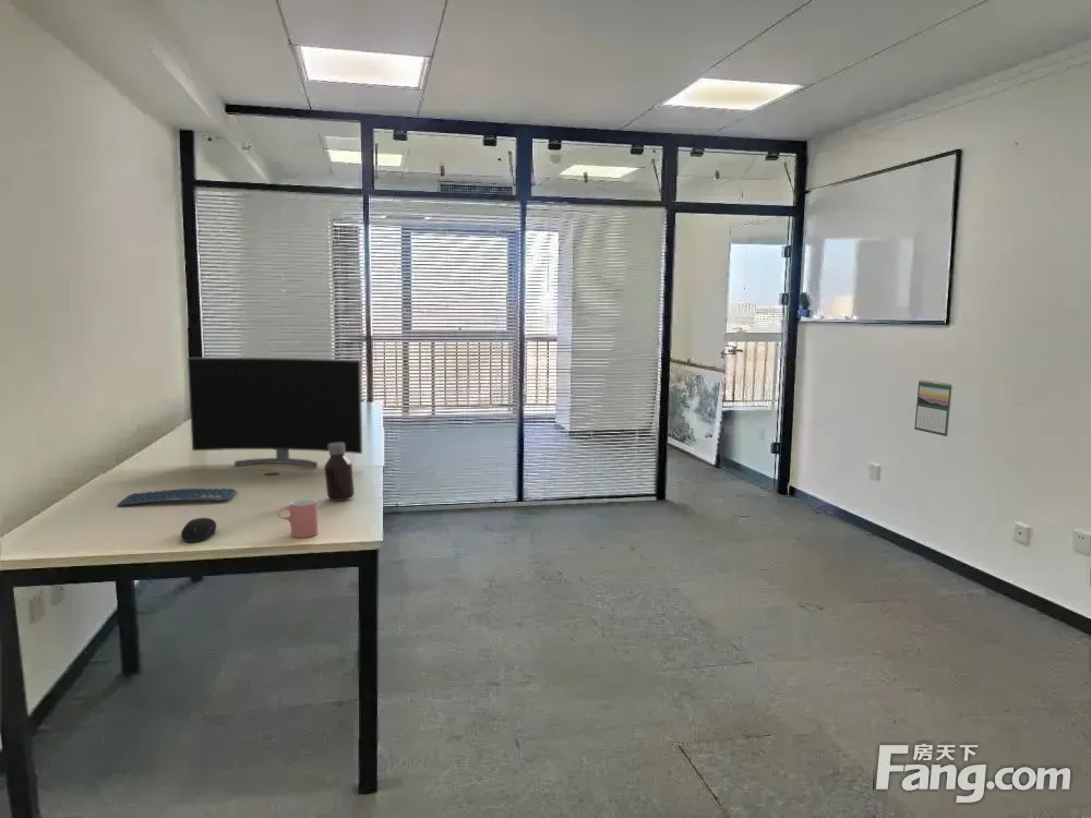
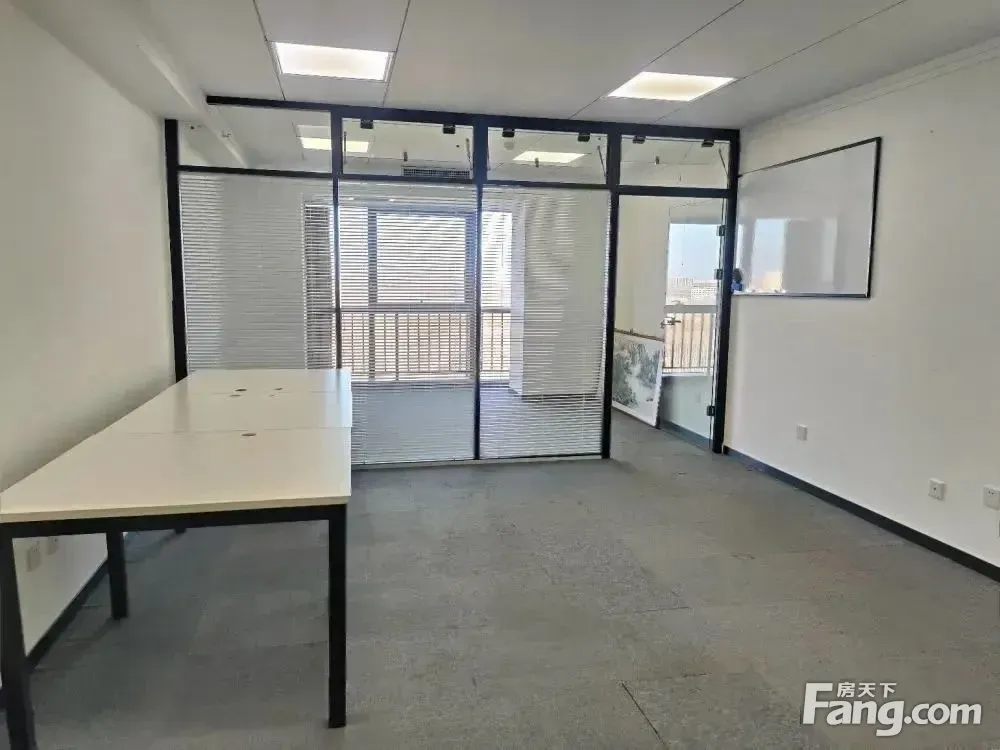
- bottle (338, 471)
- cup (298, 518)
- keyboard (179, 495)
- calendar (933, 407)
- computer mouse (199, 528)
- monitor (277, 411)
